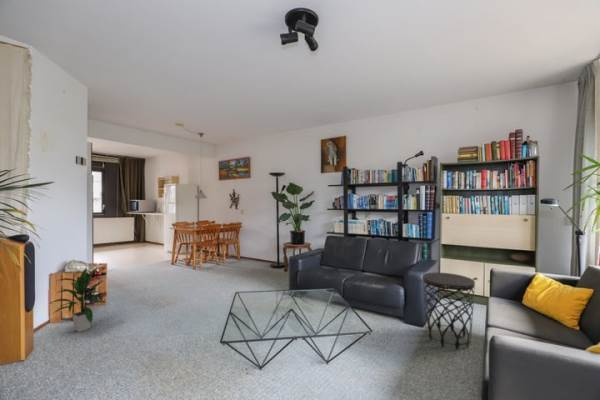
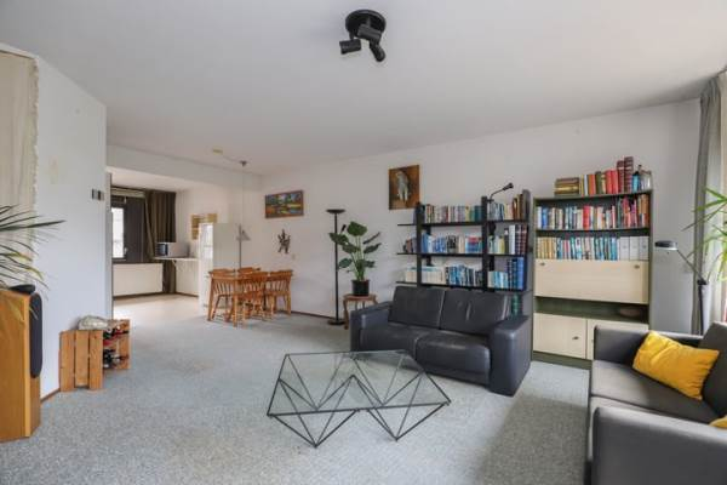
- indoor plant (81, 299)
- side table (447, 308)
